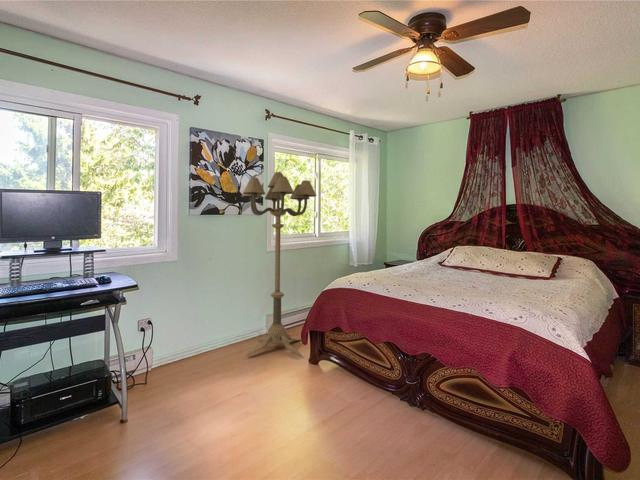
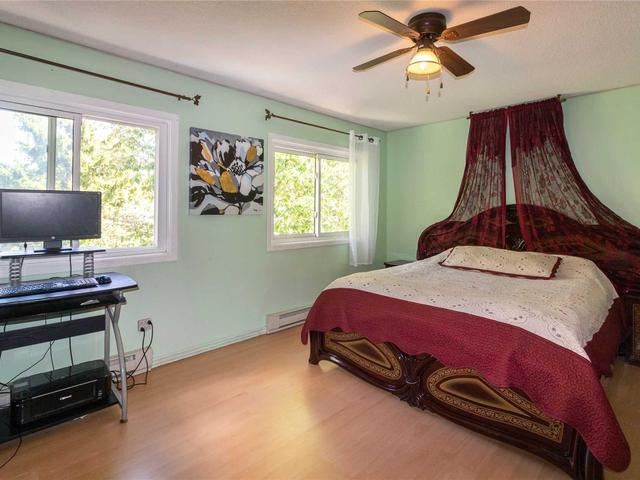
- floor lamp (277, 260)
